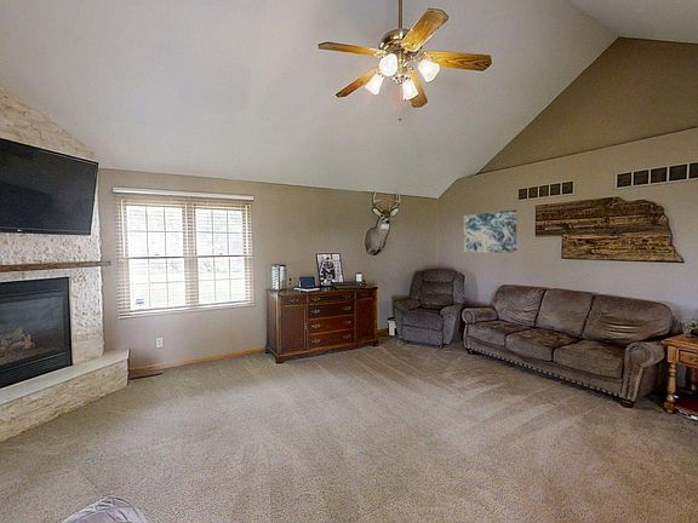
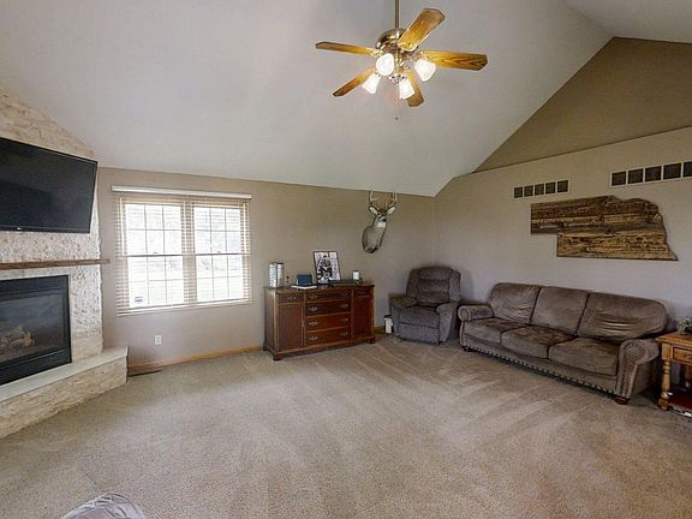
- wall art (487, 232)
